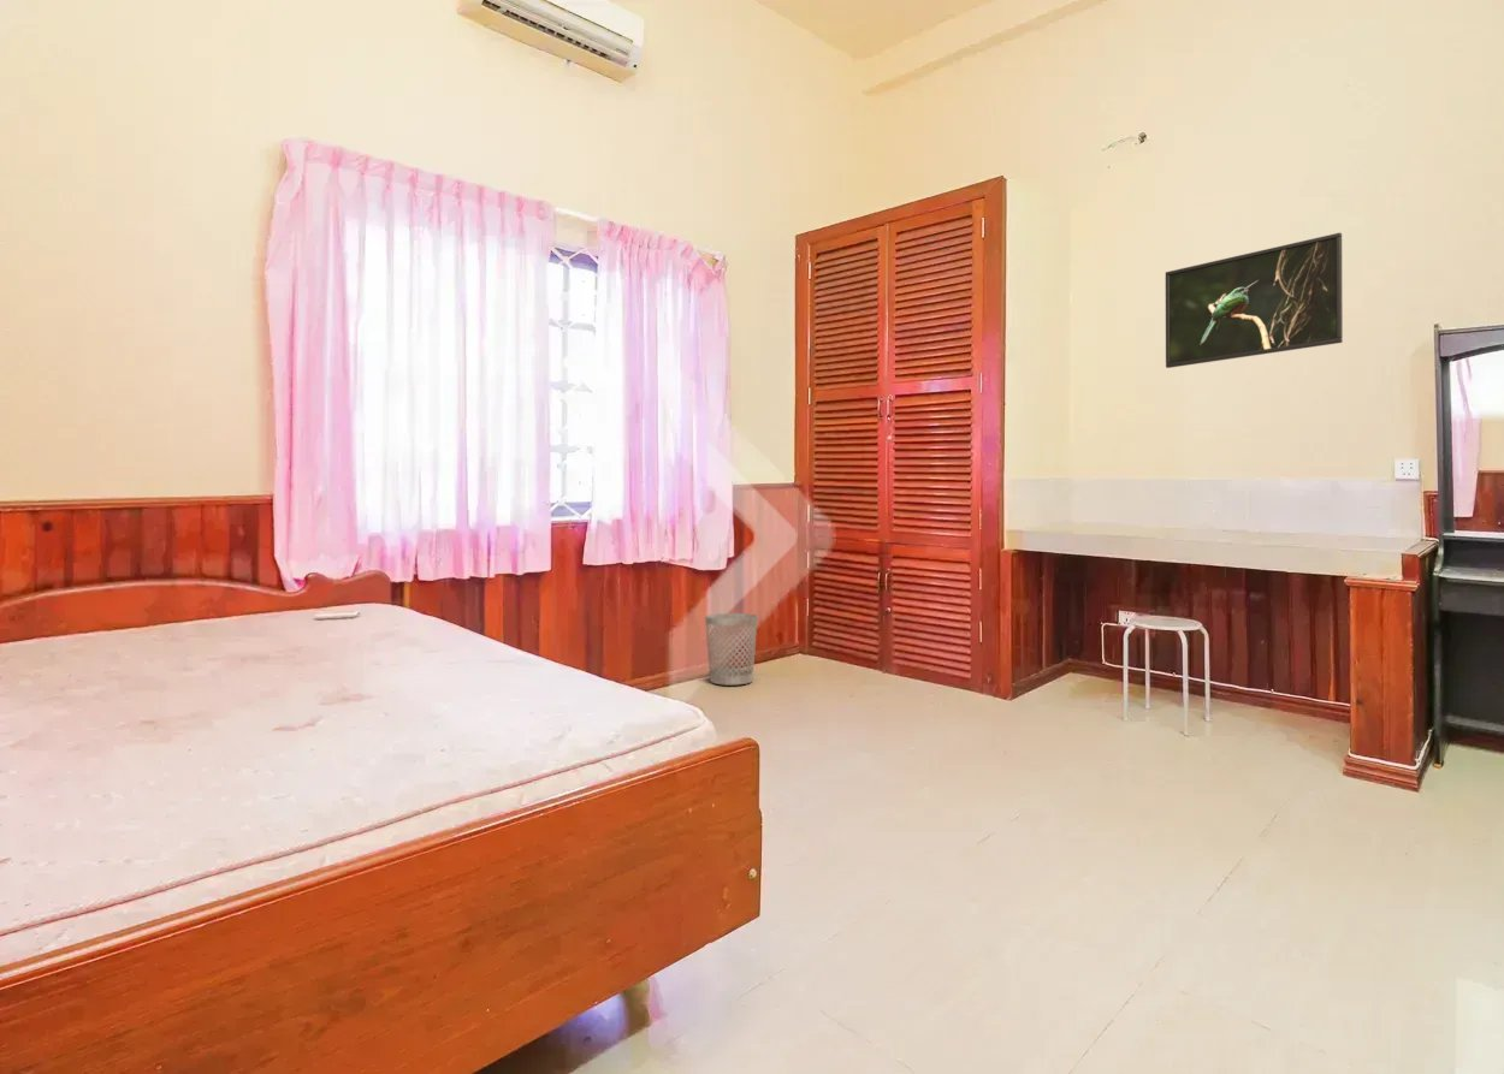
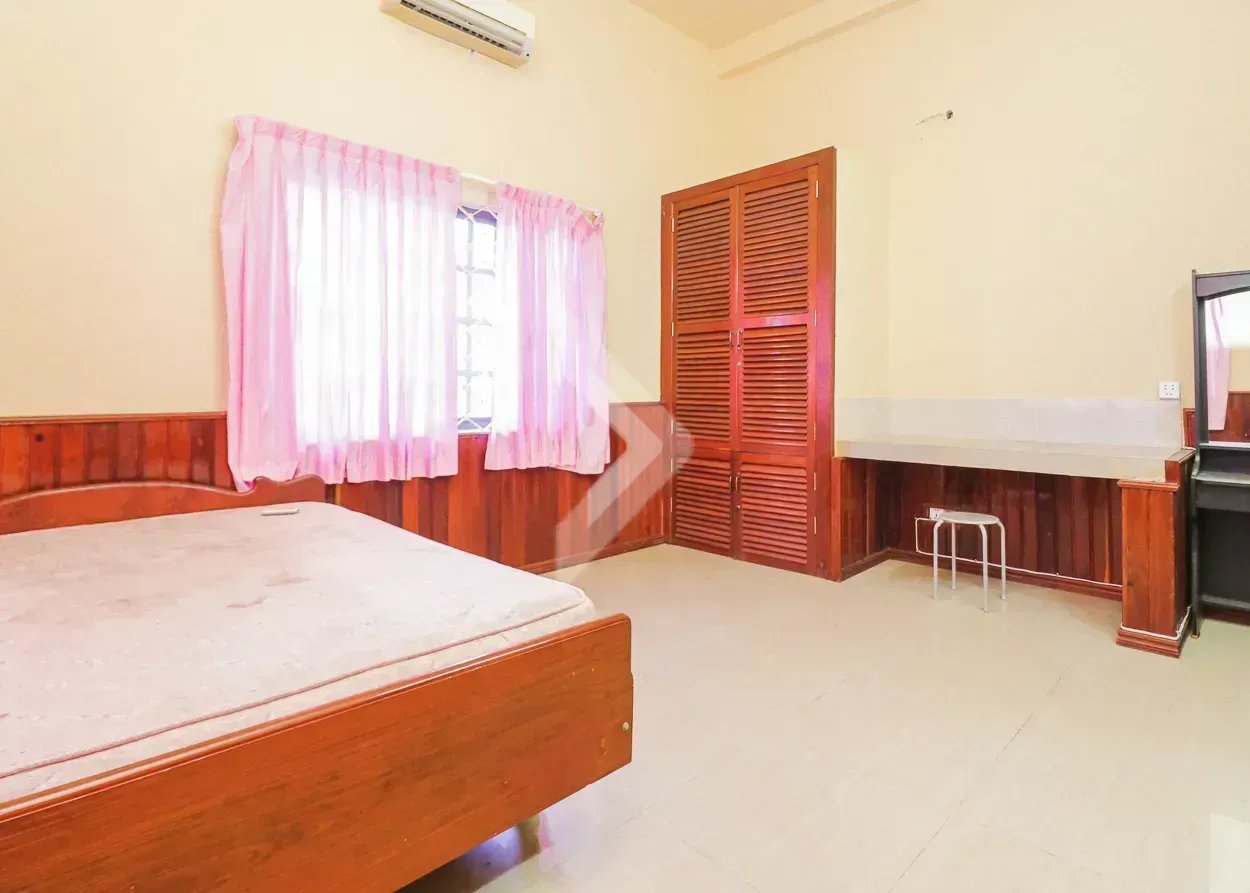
- wastebasket (730, 648)
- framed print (1248, 304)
